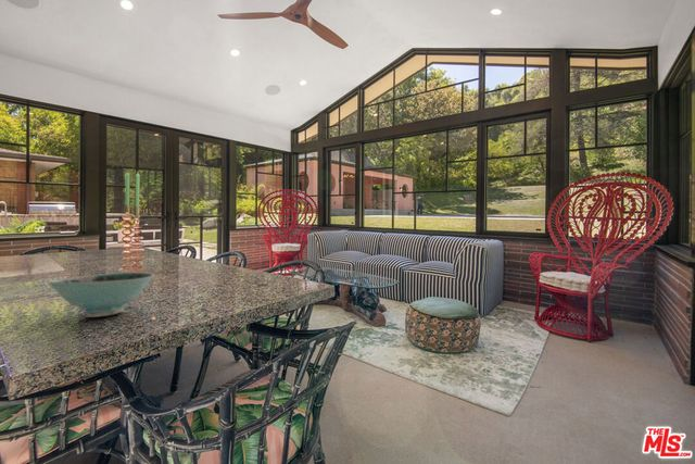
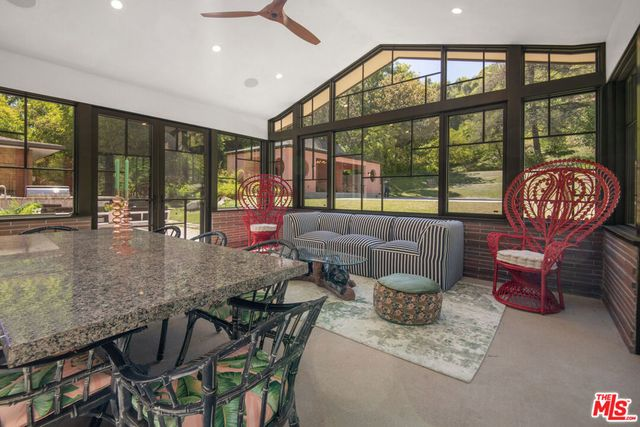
- bowl (104, 294)
